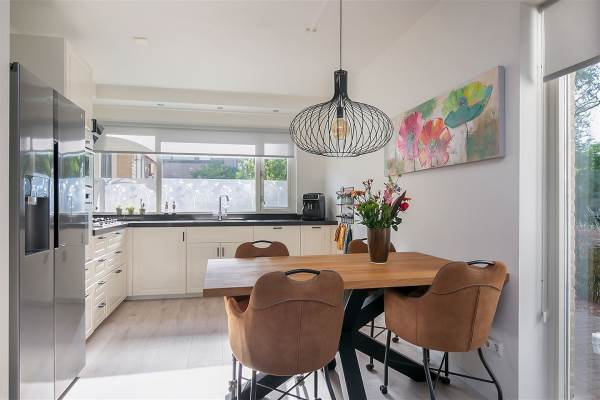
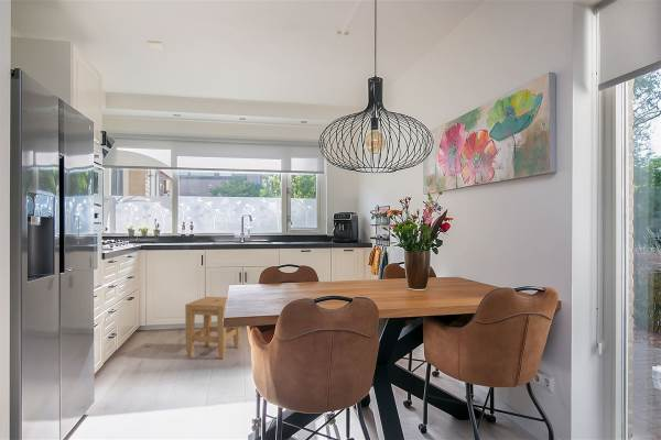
+ stool (214, 327)
